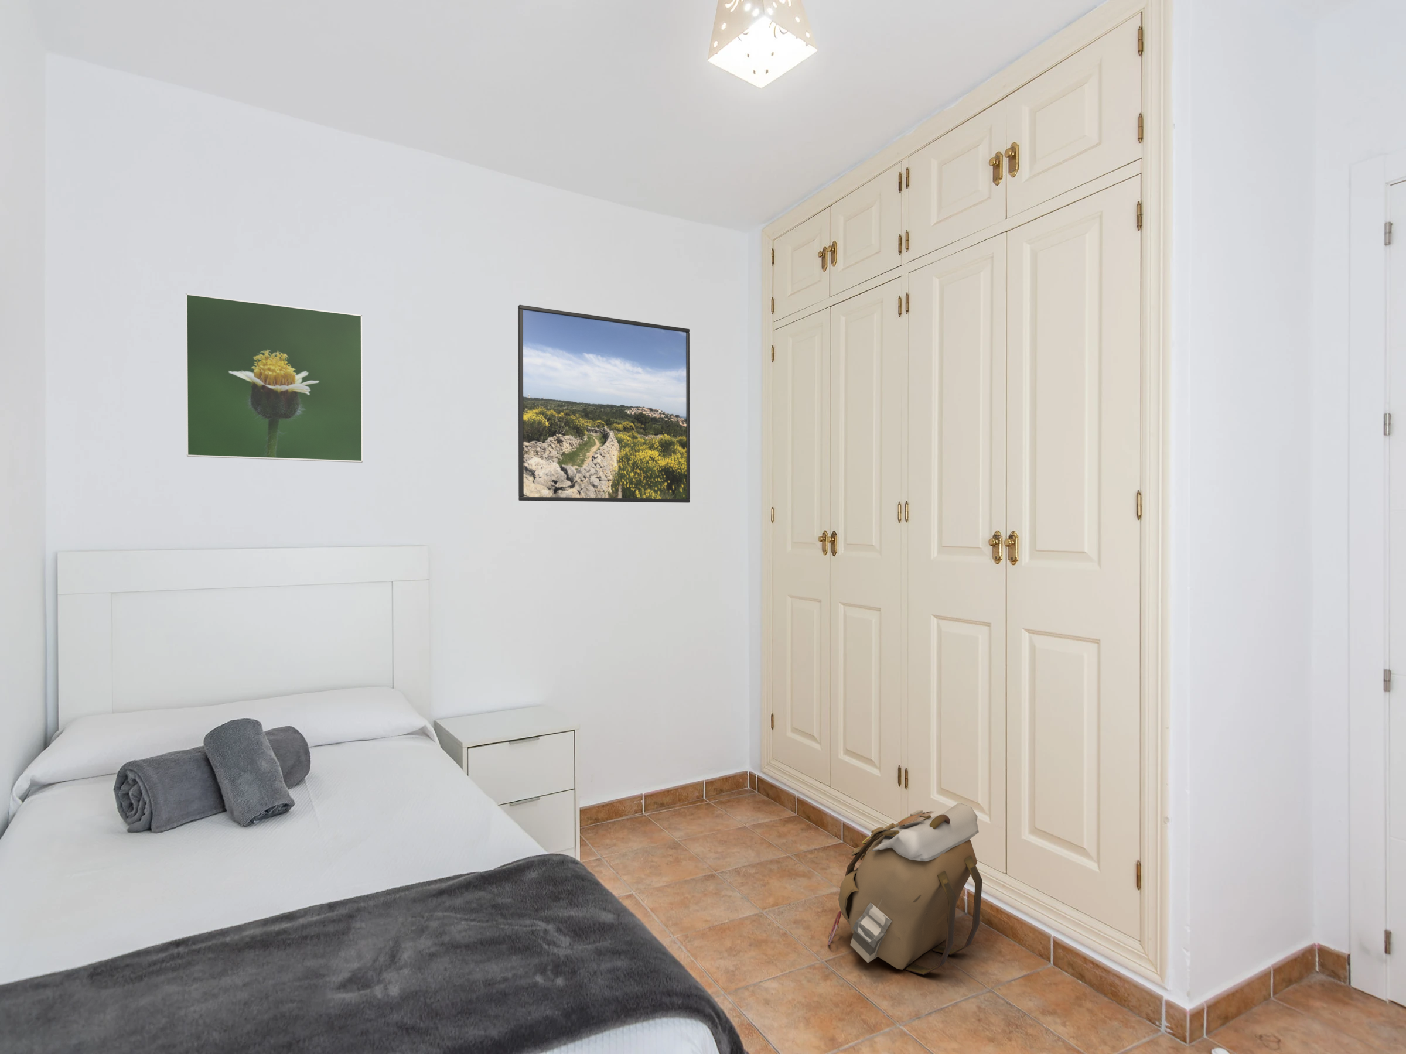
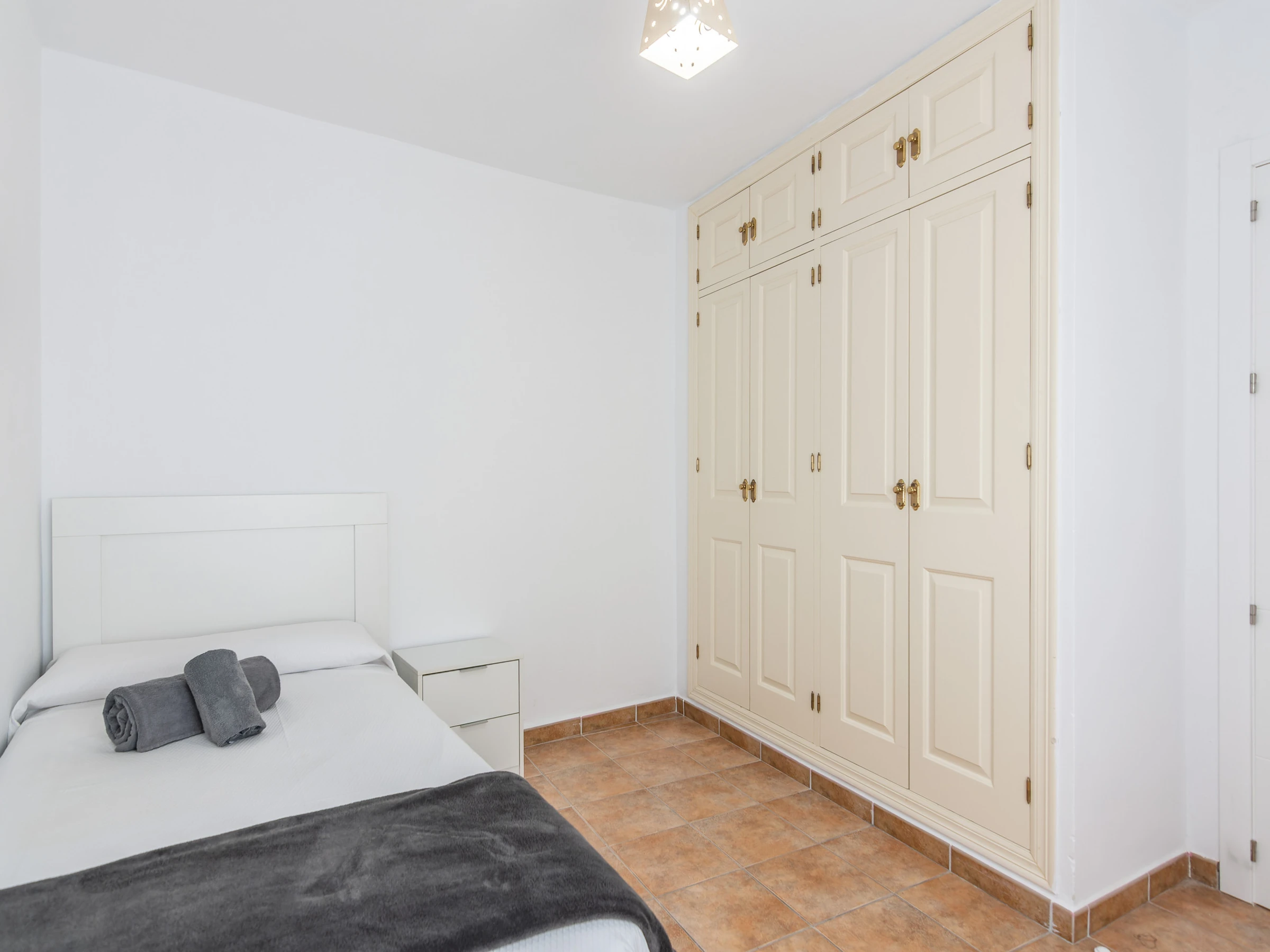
- backpack (906, 876)
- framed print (609, 410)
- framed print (278, 382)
